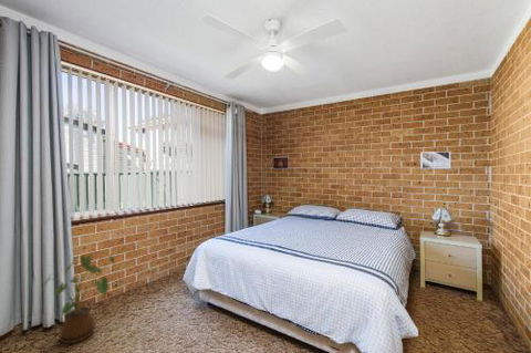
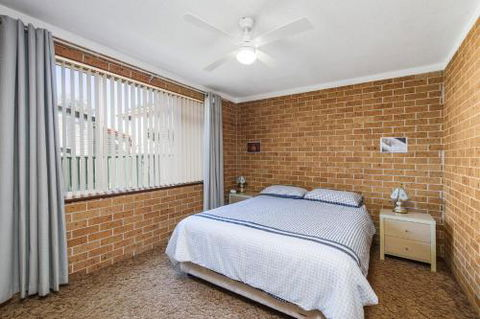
- house plant (82, 298)
